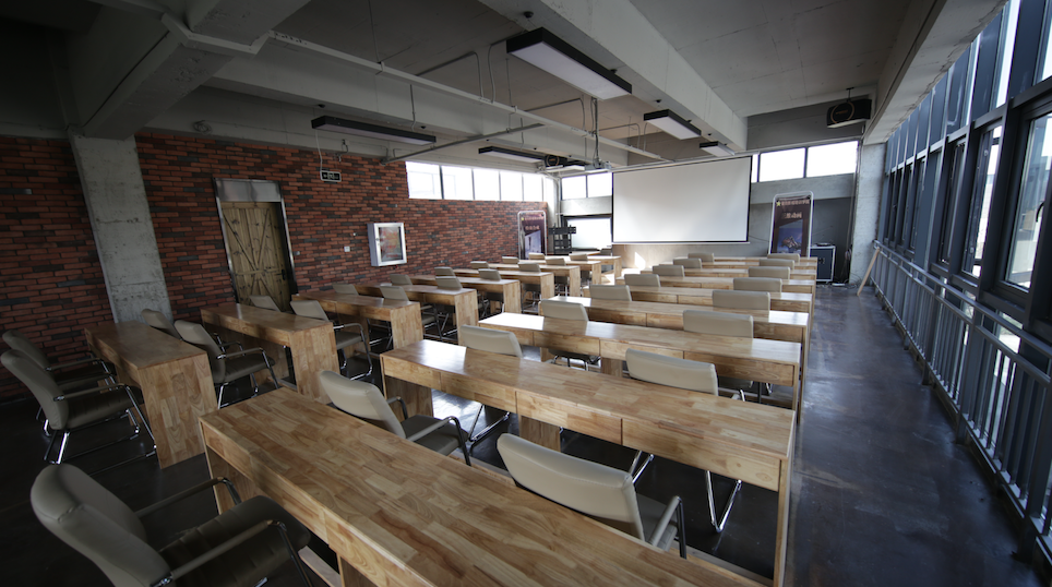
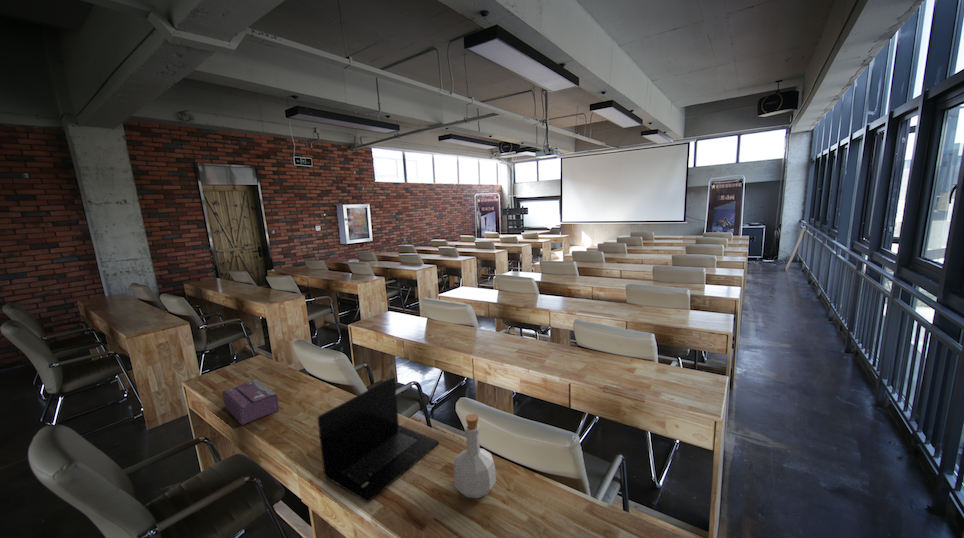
+ tissue box (250, 400)
+ laptop (382, 430)
+ bottle (473, 452)
